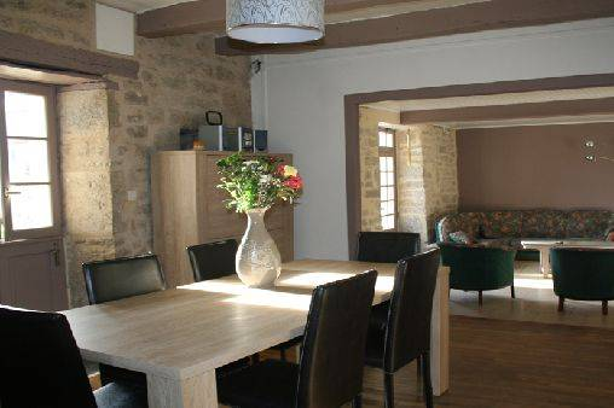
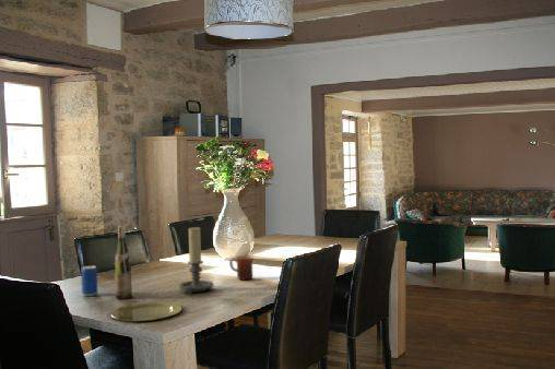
+ plate (146, 311)
+ wine bottle (122, 261)
+ candle holder (193, 259)
+ beverage can (88, 281)
+ mug (241, 267)
